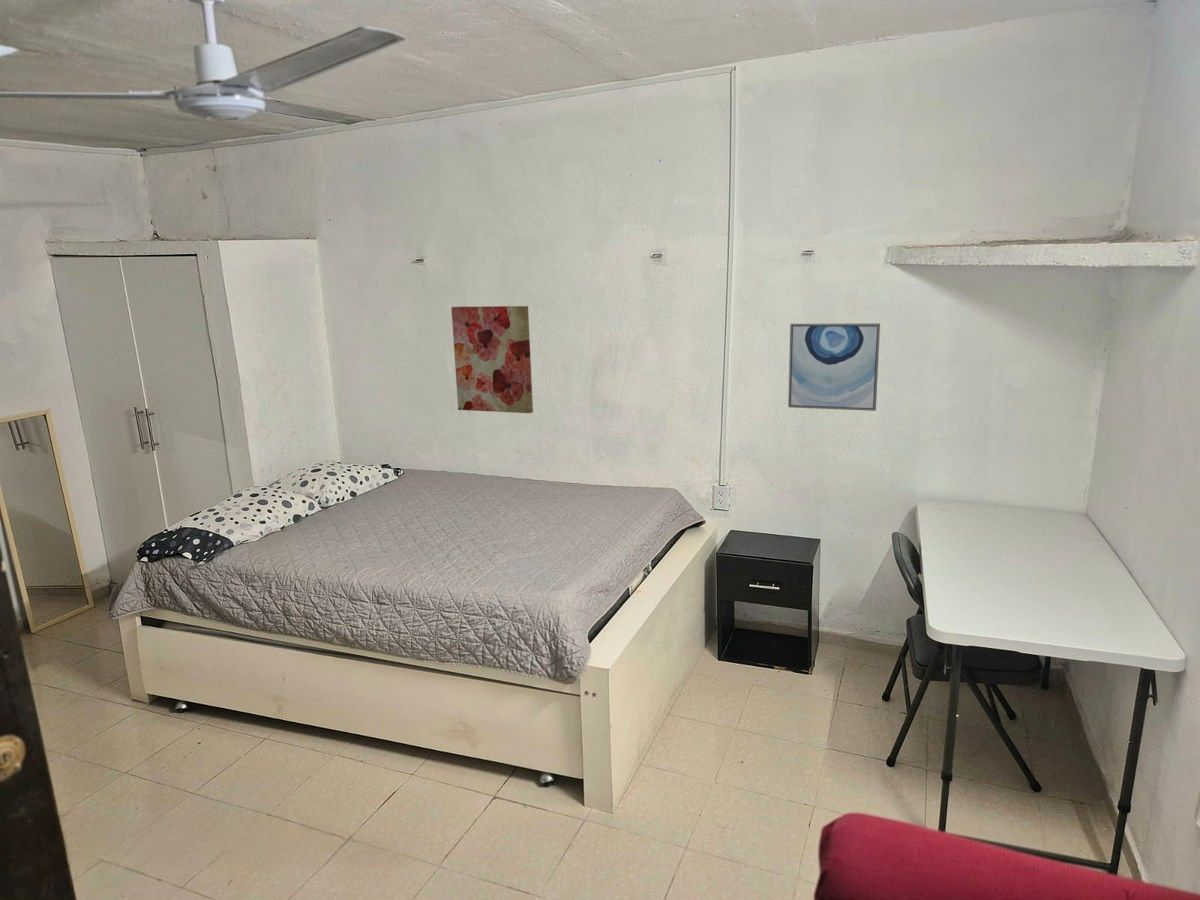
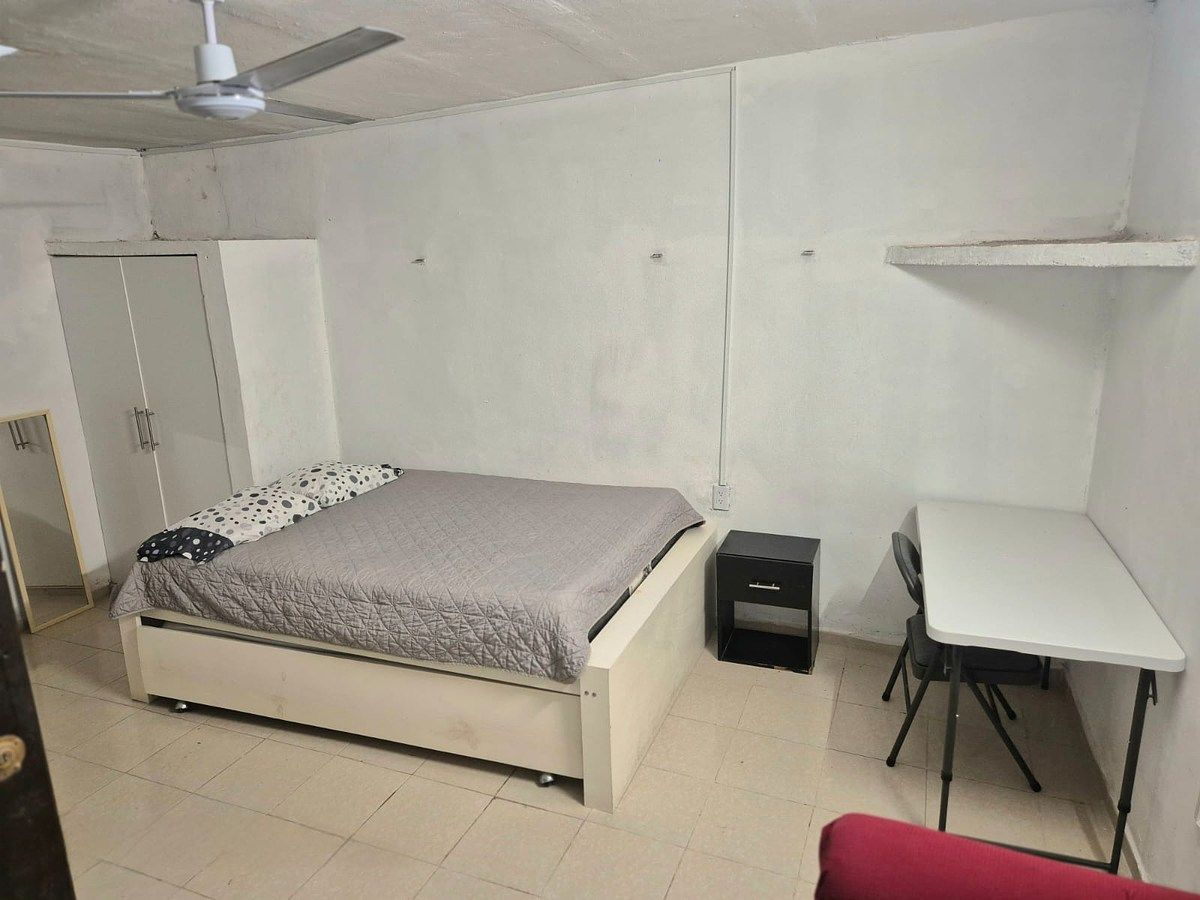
- wall art (492, 359)
- wall art (832, 366)
